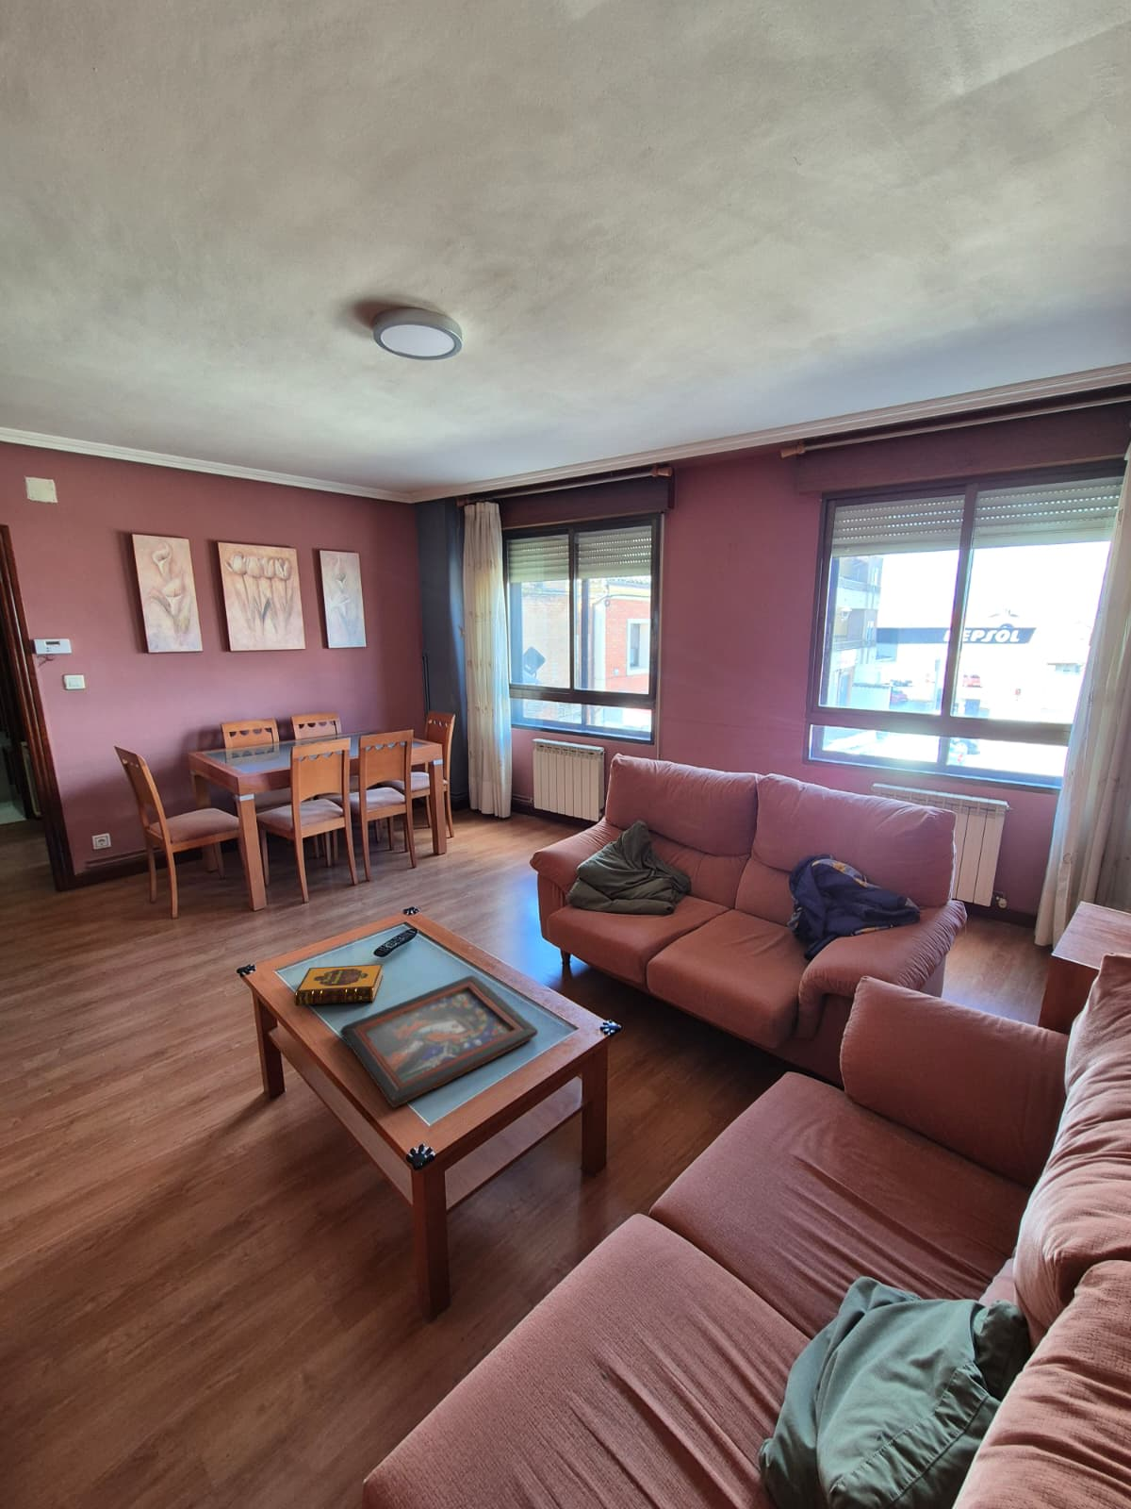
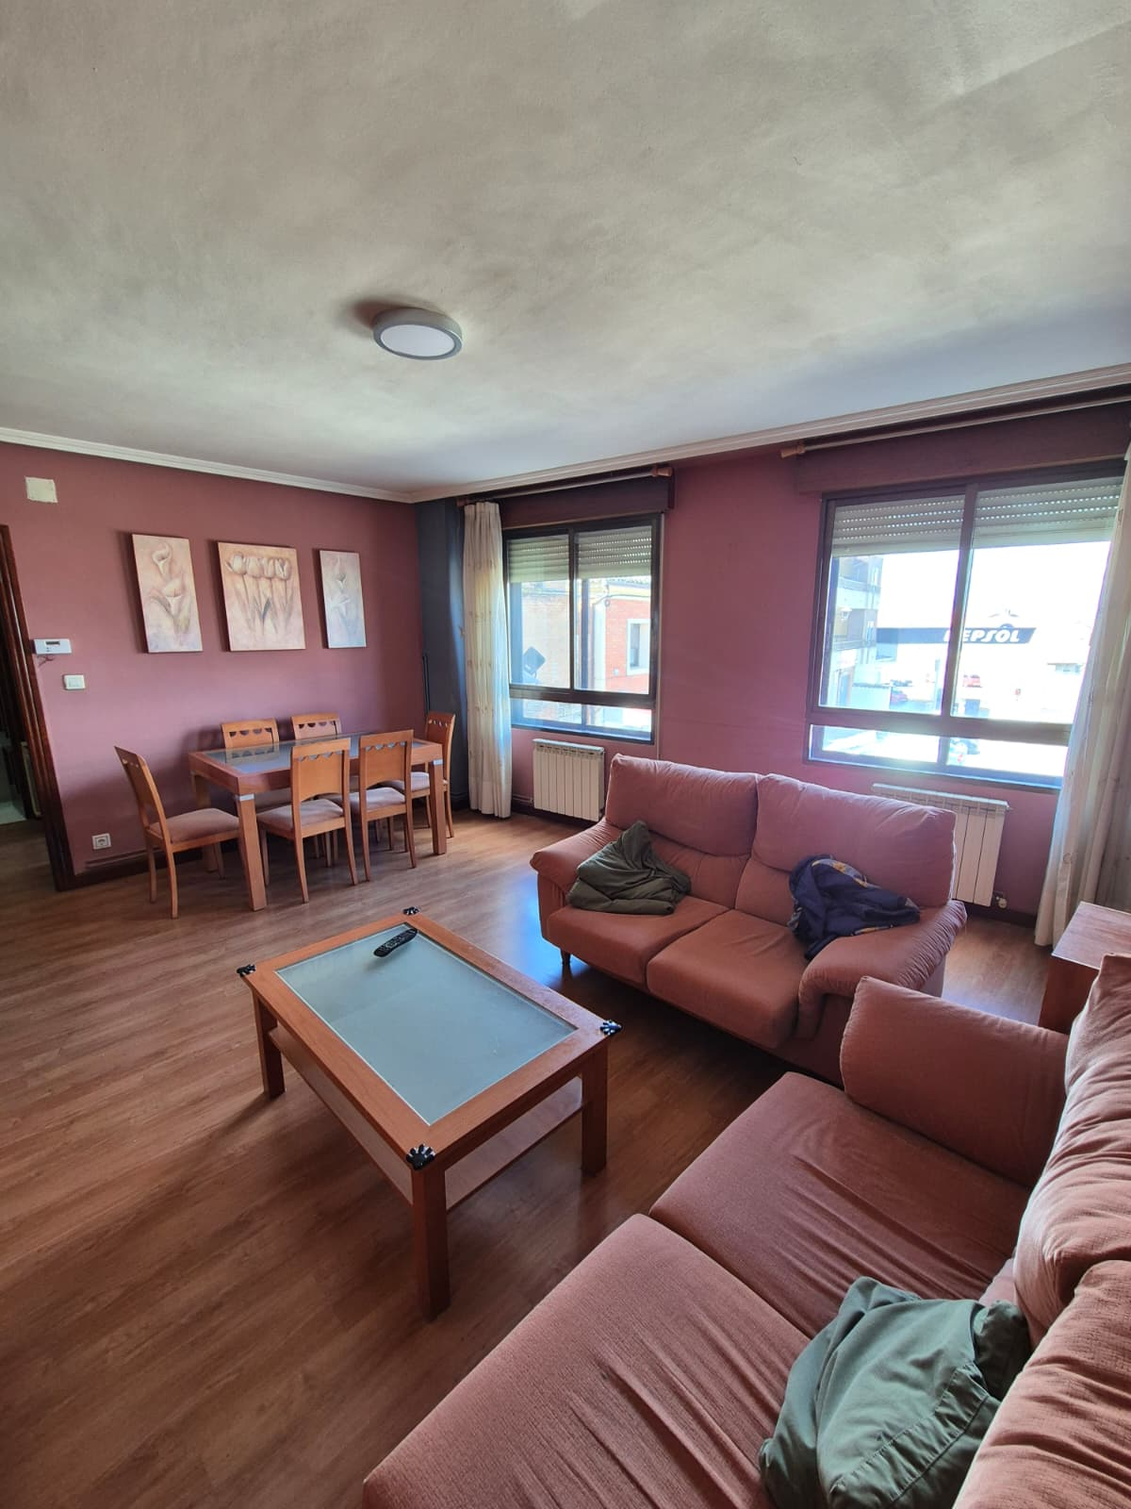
- decorative tray (440, 1031)
- hardback book (340, 985)
